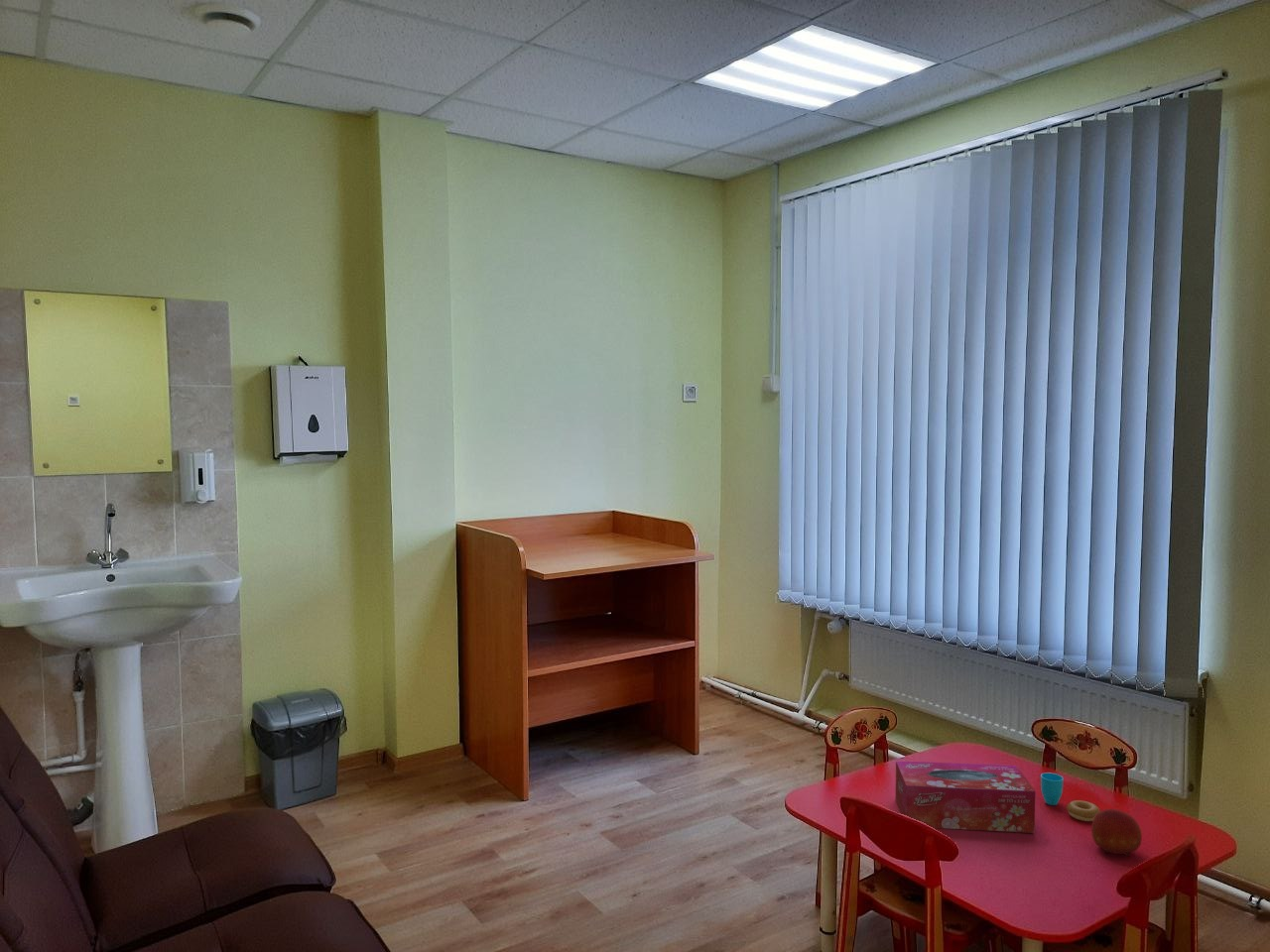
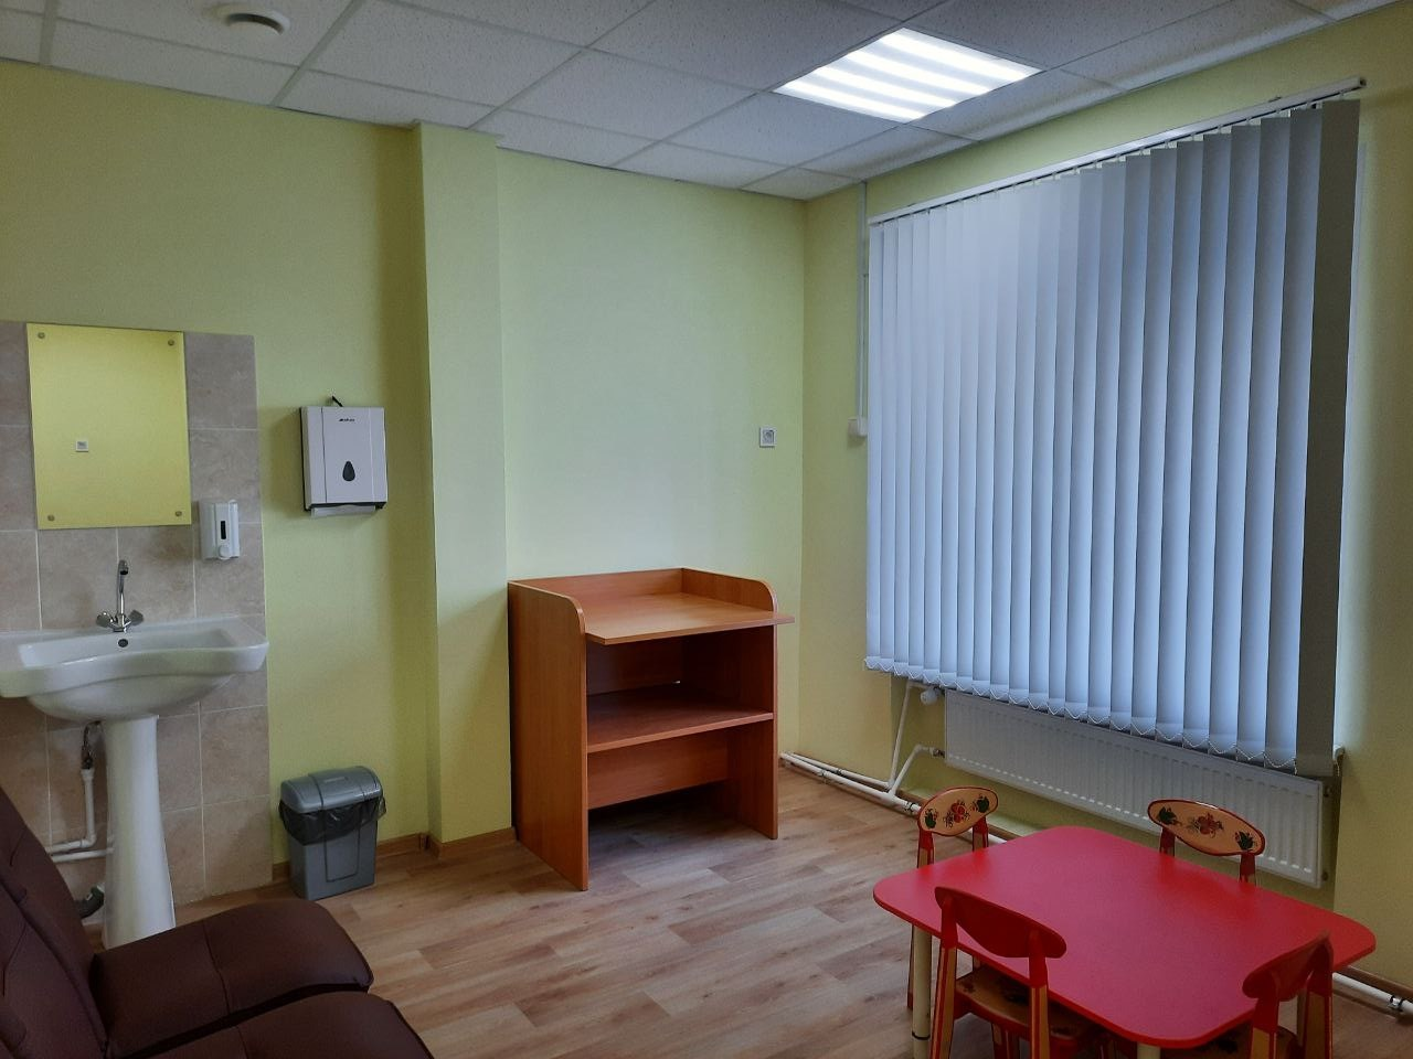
- cup (1072, 801)
- fruit (1116, 830)
- tissue box (961, 795)
